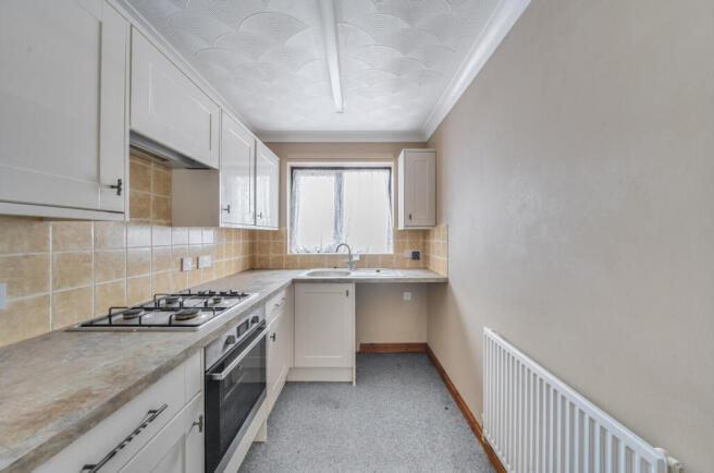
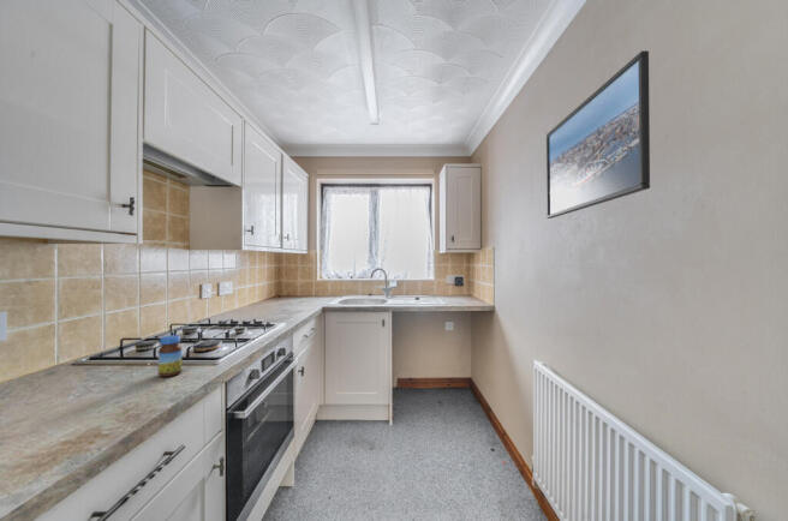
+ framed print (585, 155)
+ jar (169, 354)
